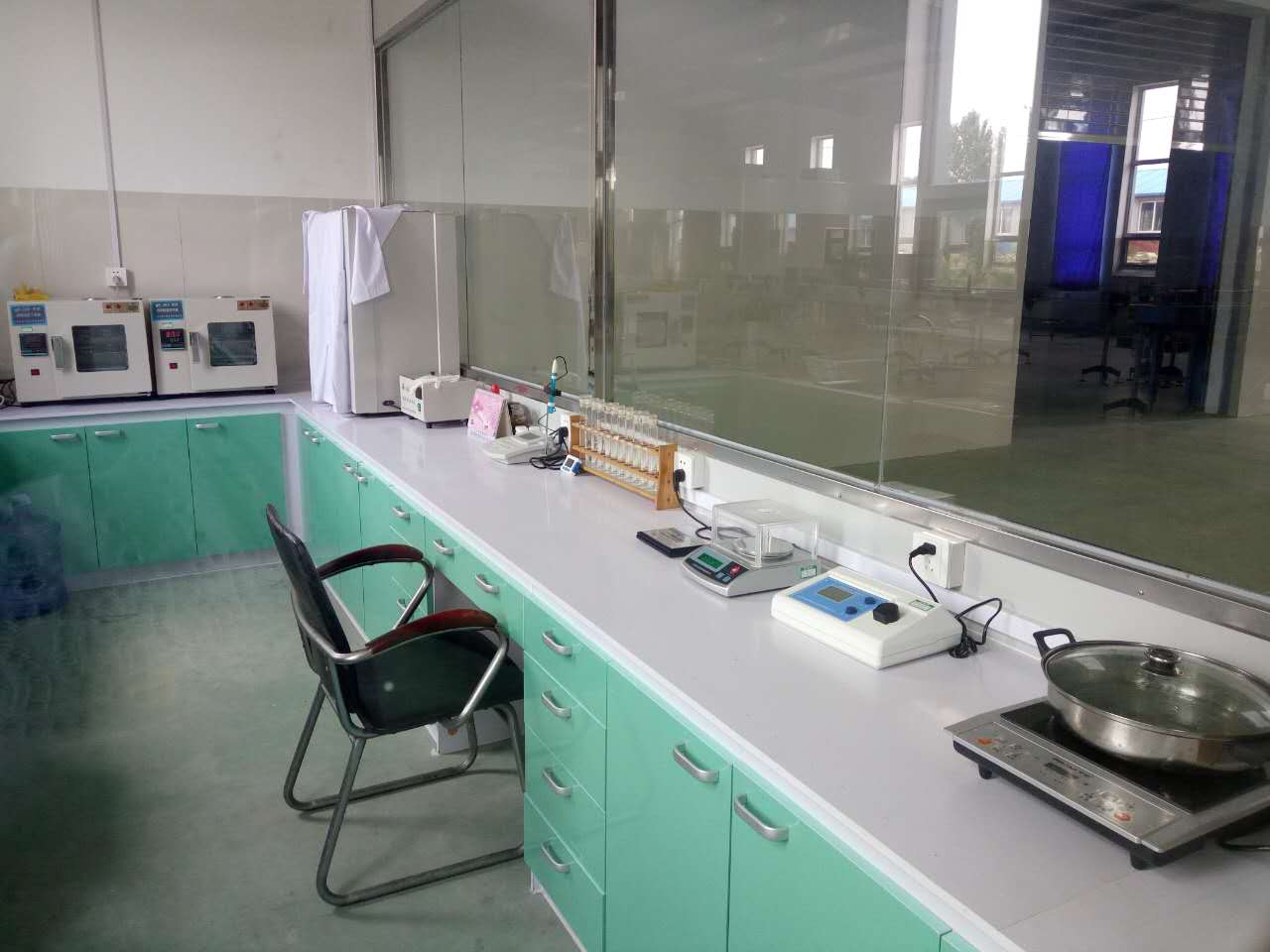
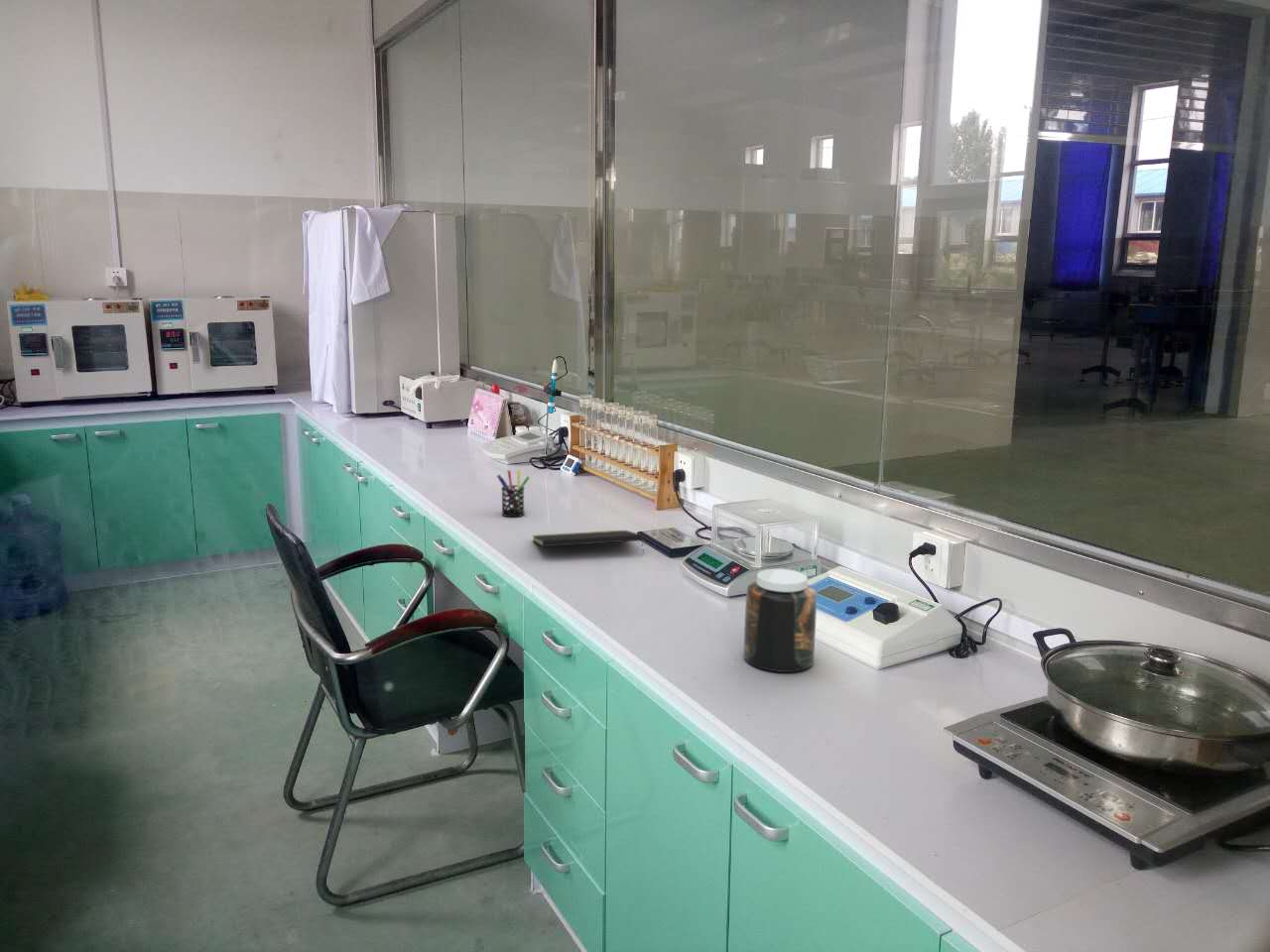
+ jar (780, 618)
+ notepad (585, 537)
+ pen holder (515, 491)
